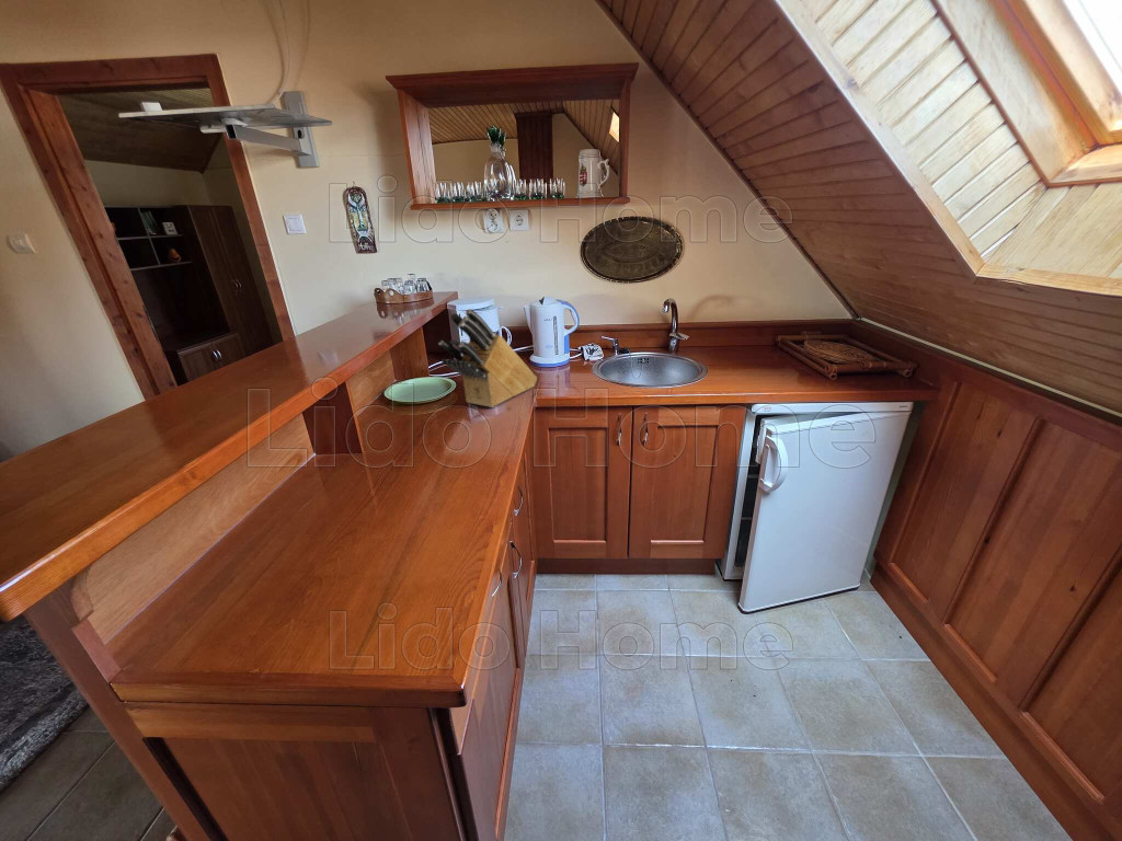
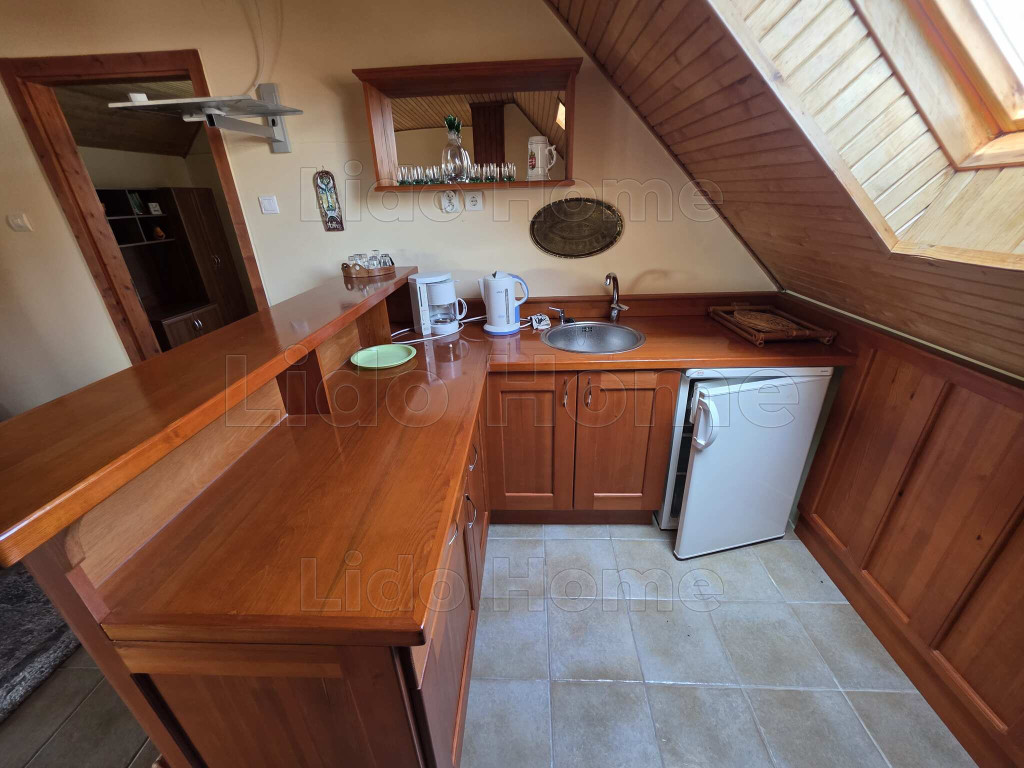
- knife block (490, 353)
